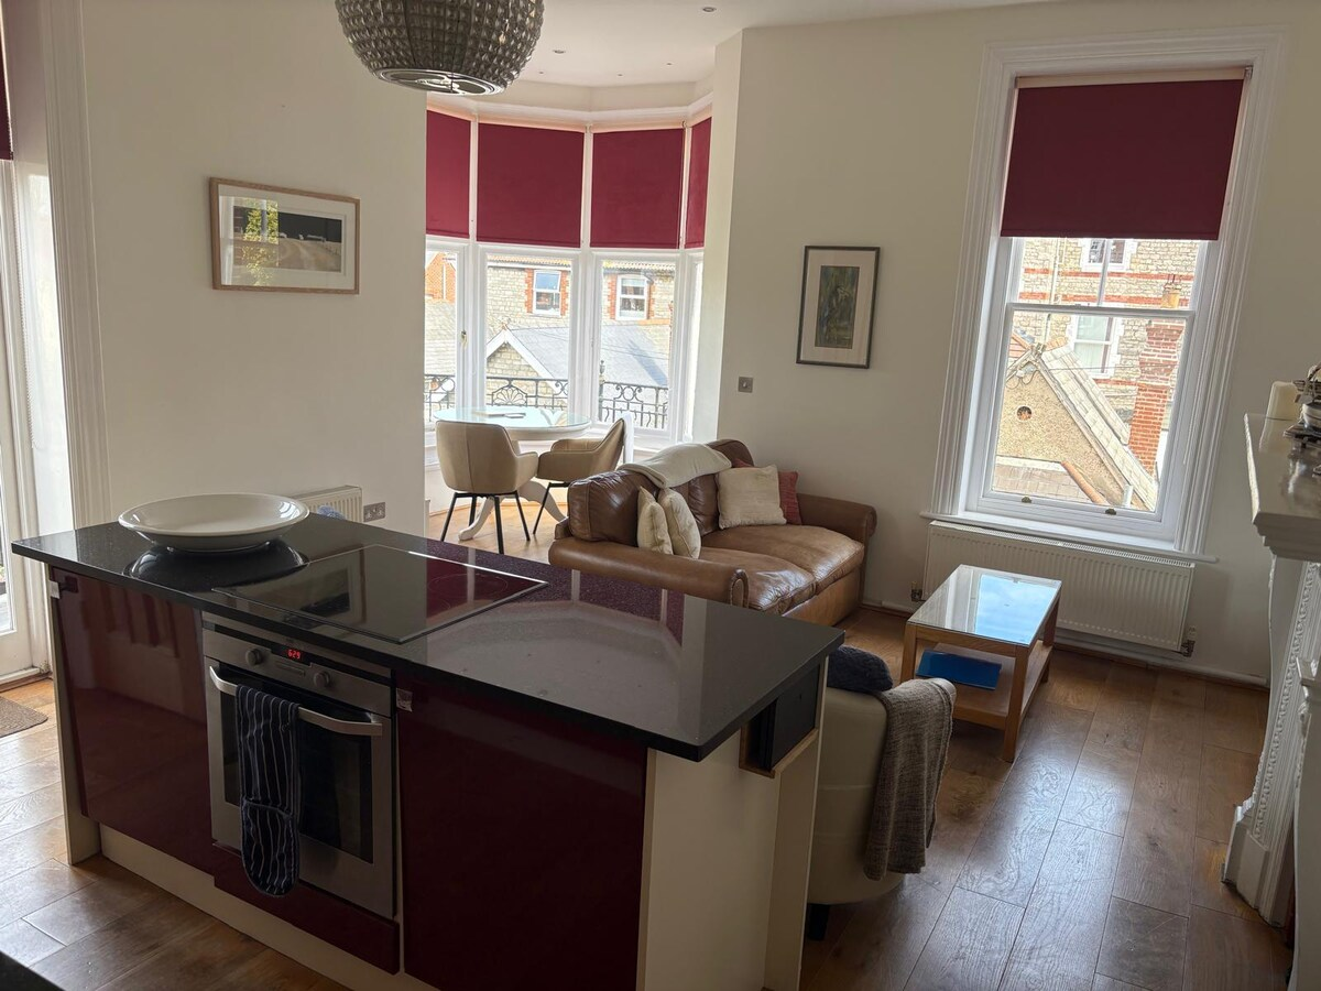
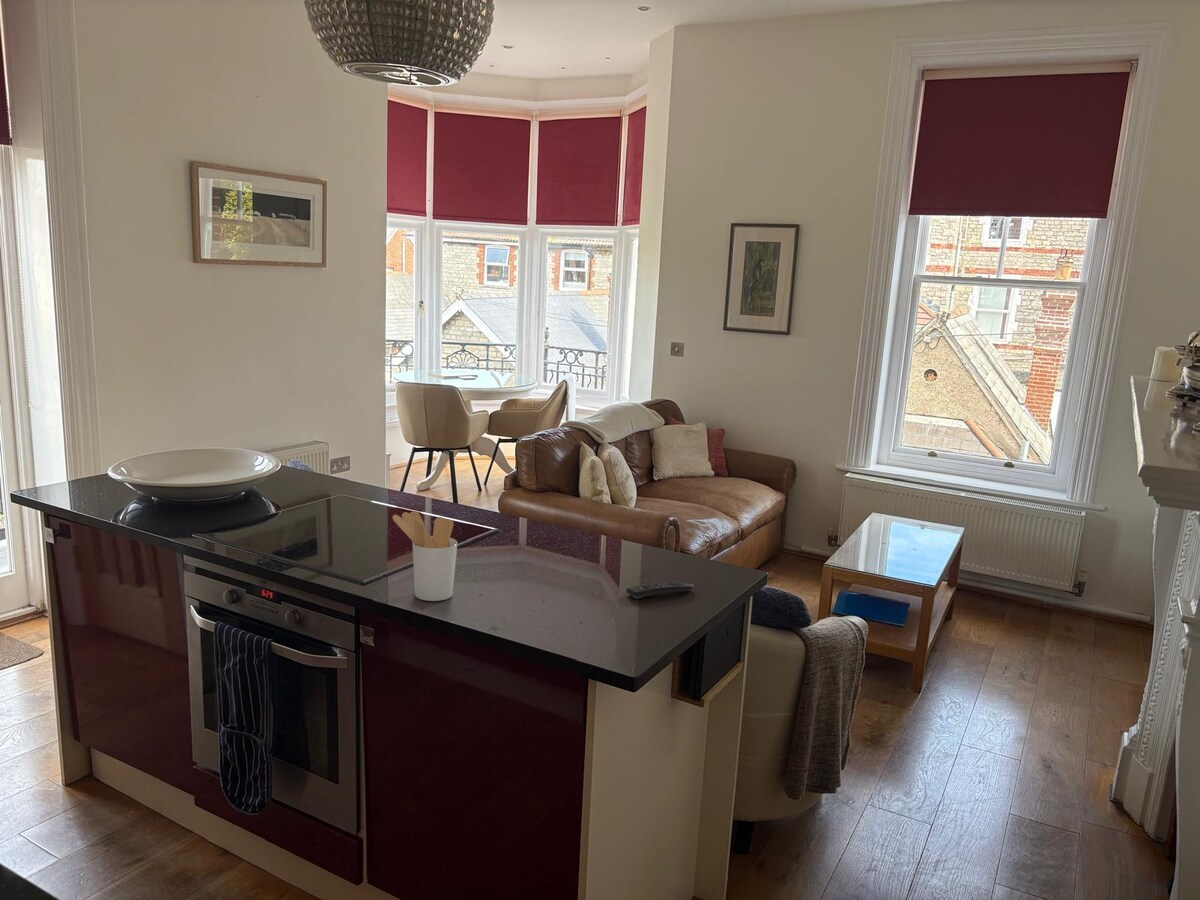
+ remote control (661, 588)
+ utensil holder (425, 553)
